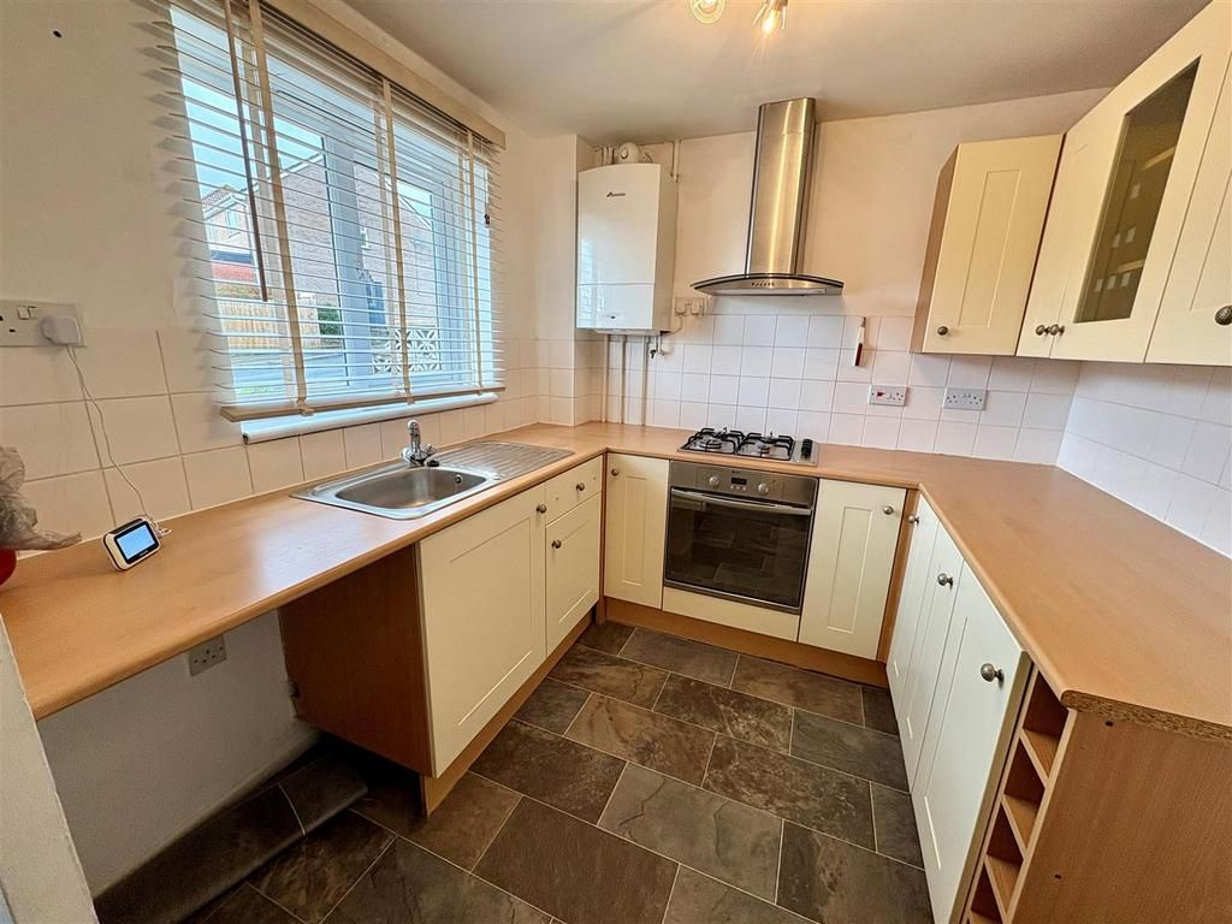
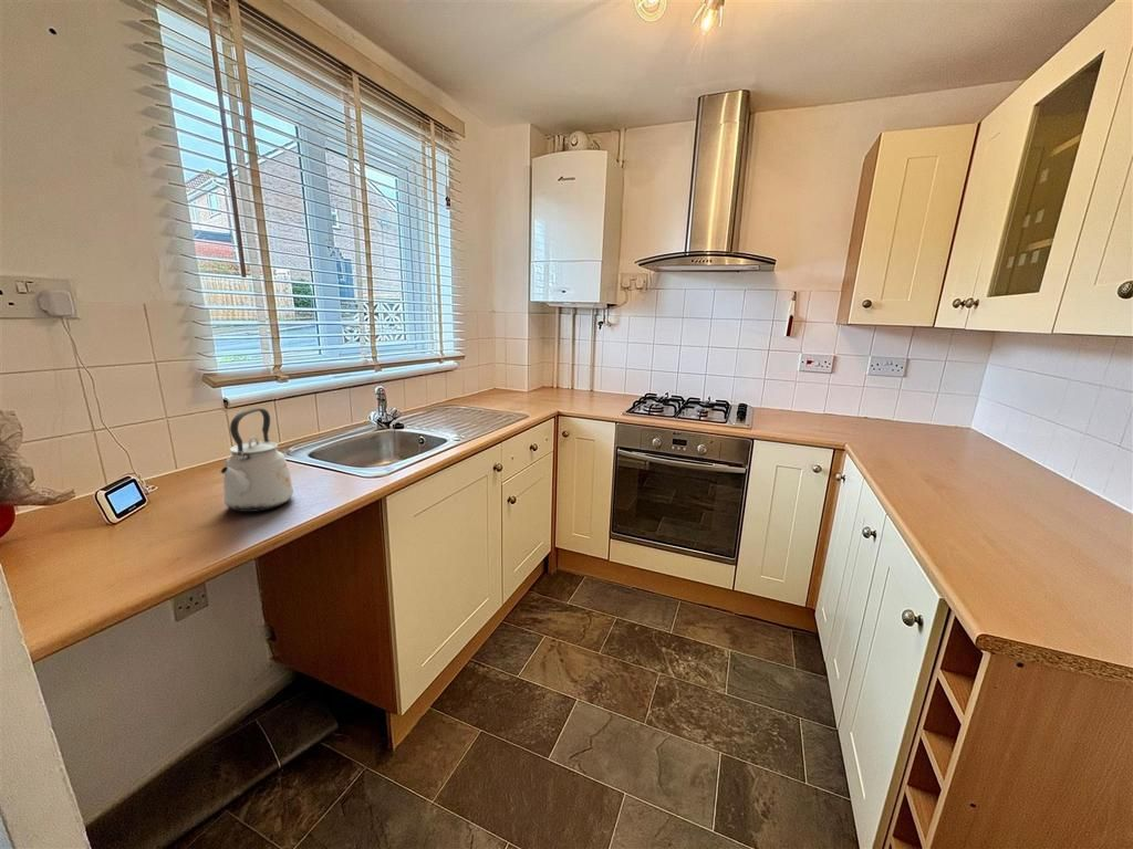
+ kettle (249, 461)
